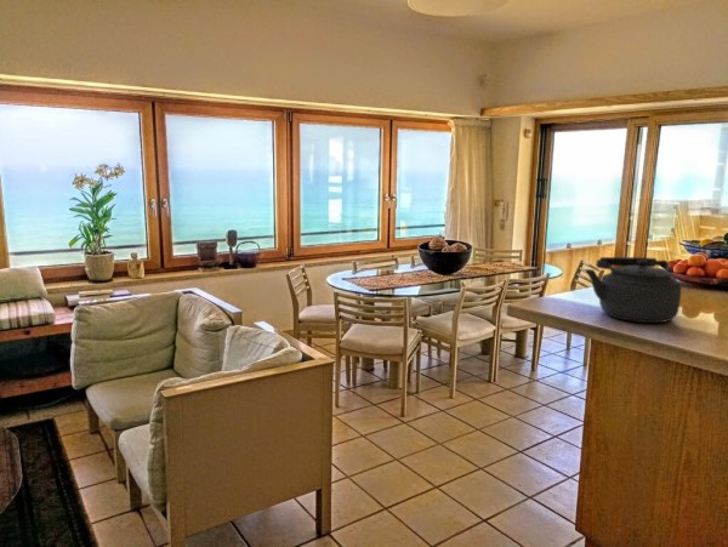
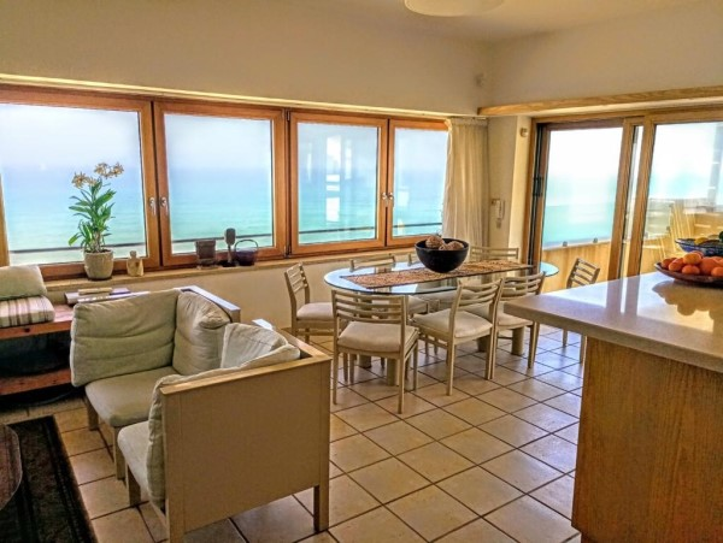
- kettle (636, 287)
